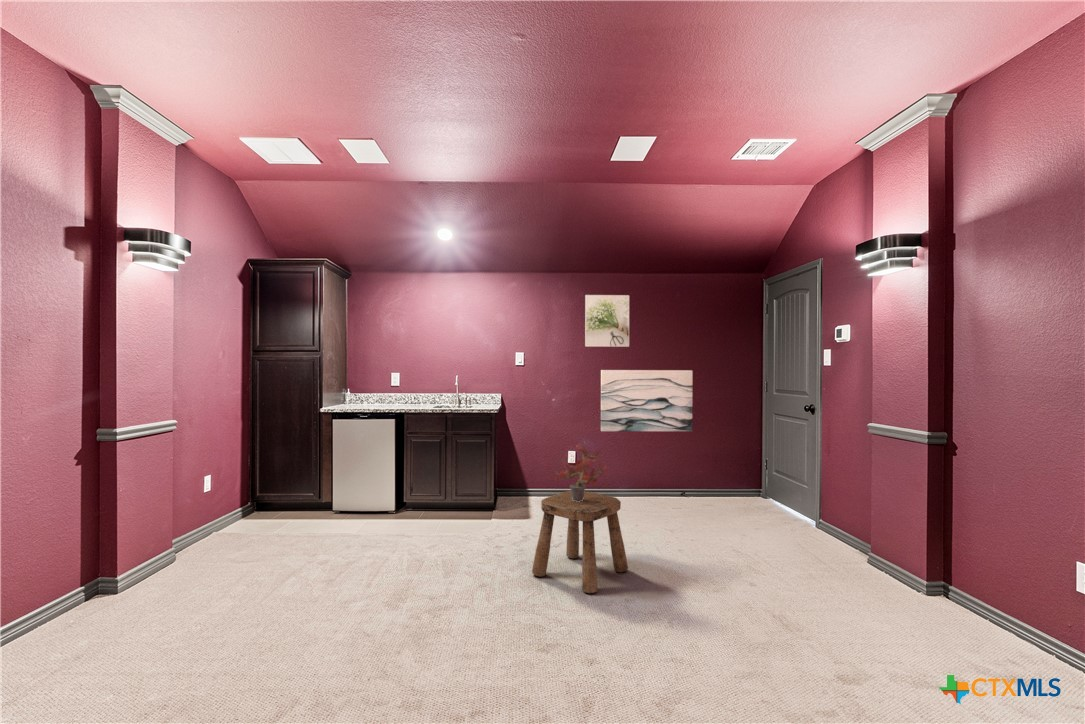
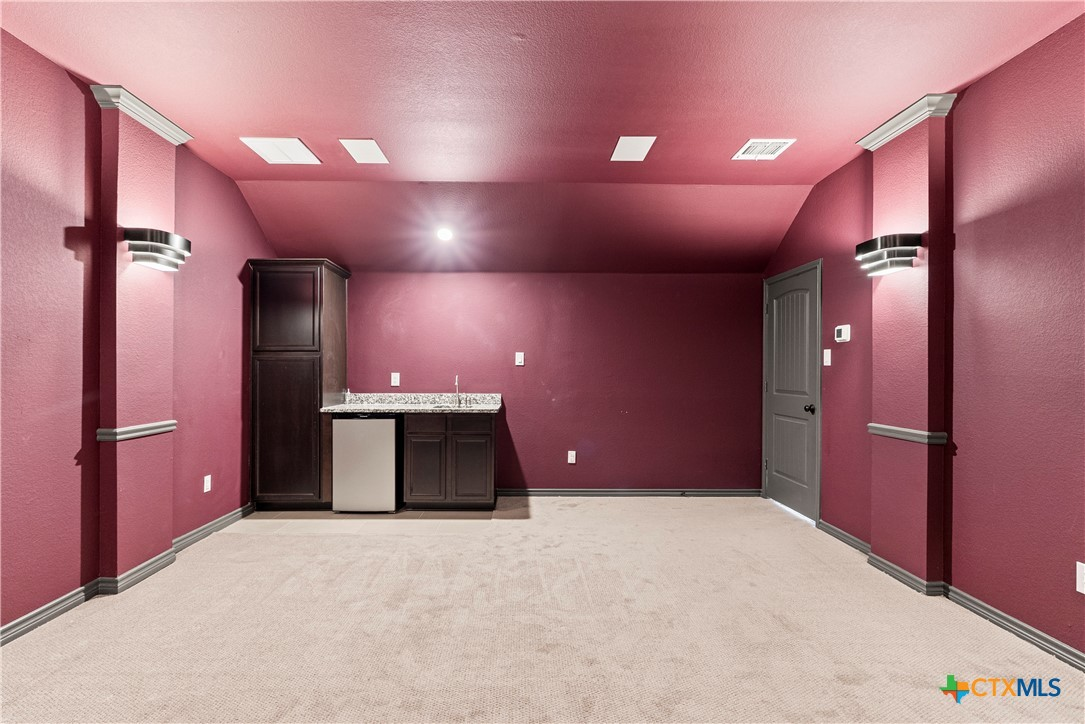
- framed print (607, 320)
- wall art (646, 400)
- potted plant (580, 466)
- stool (578, 536)
